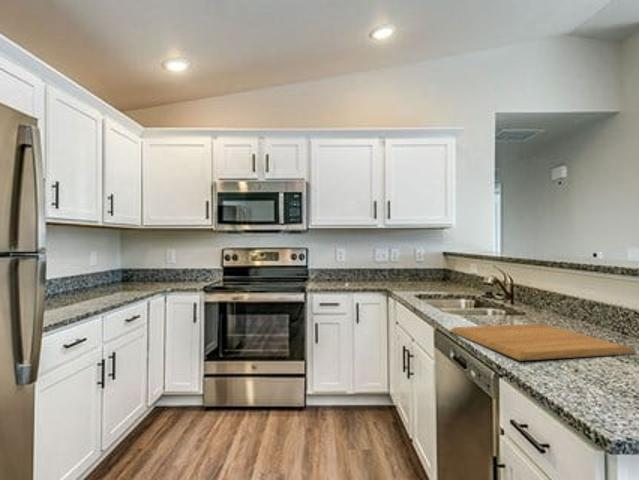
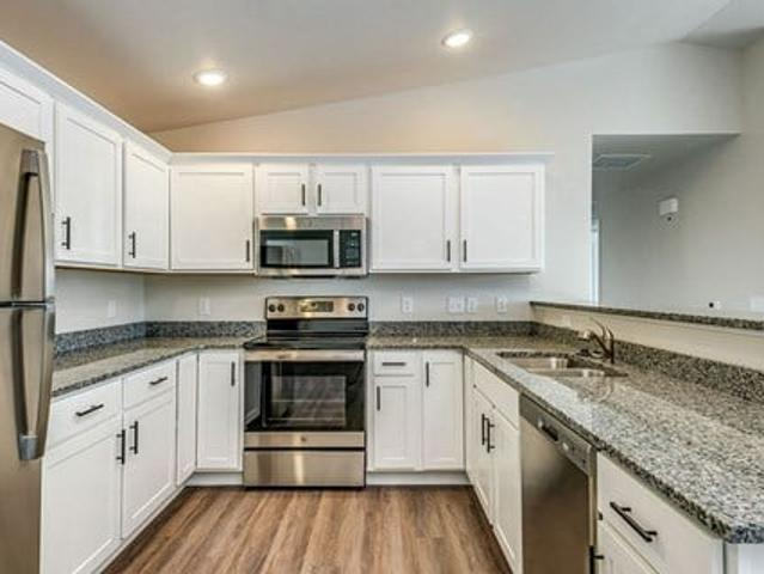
- chopping board (532, 338)
